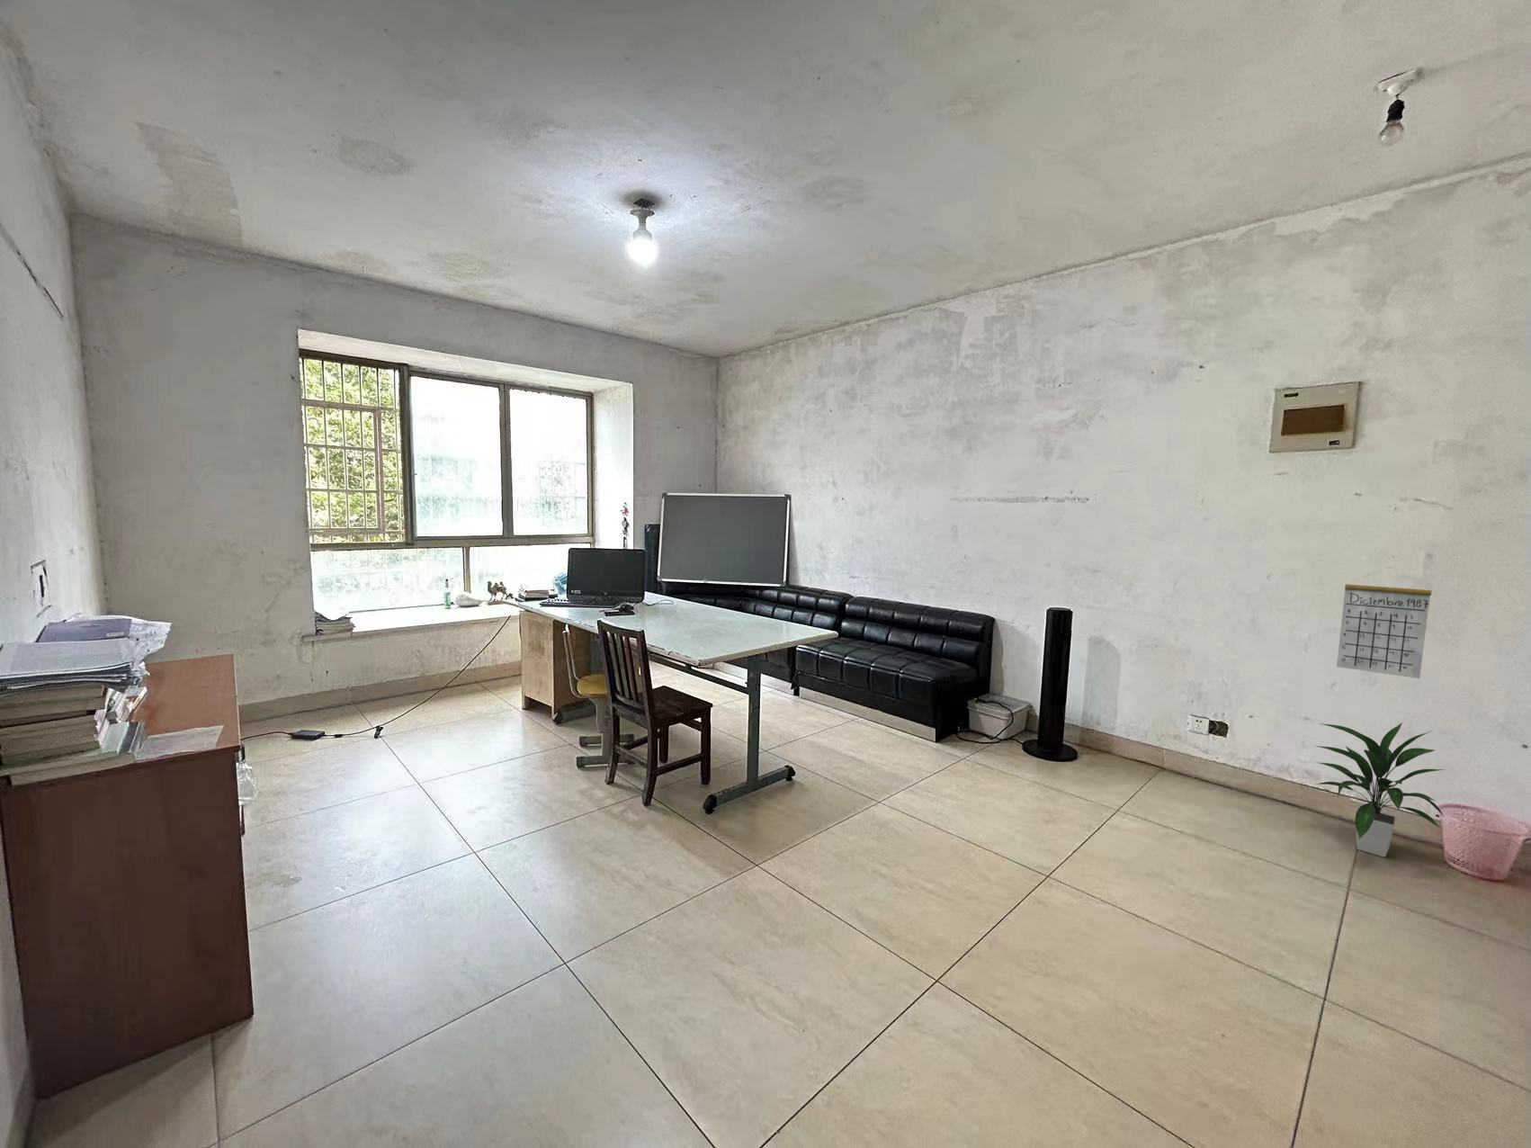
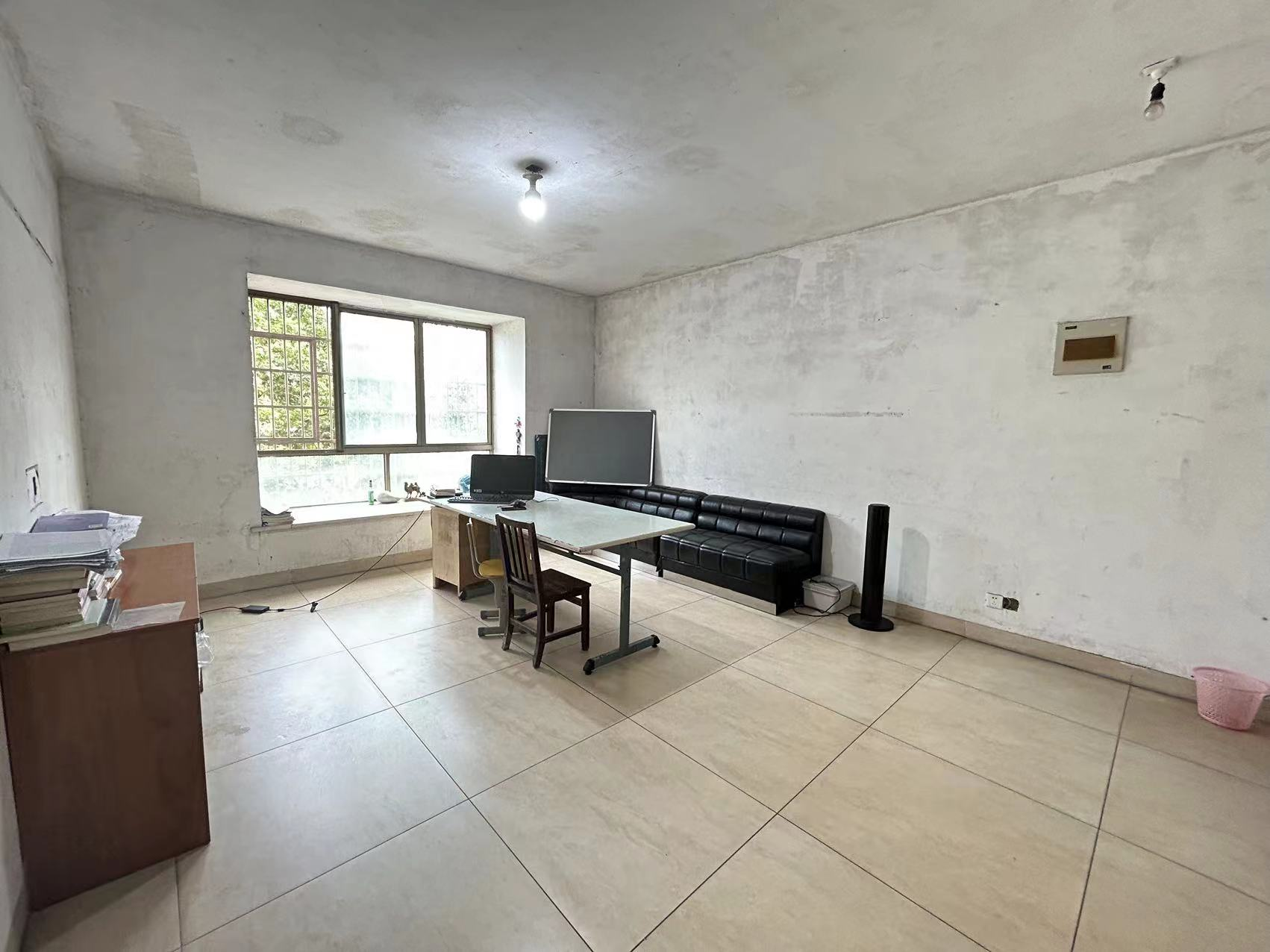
- indoor plant (1375, 785)
- calendar (1383, 620)
